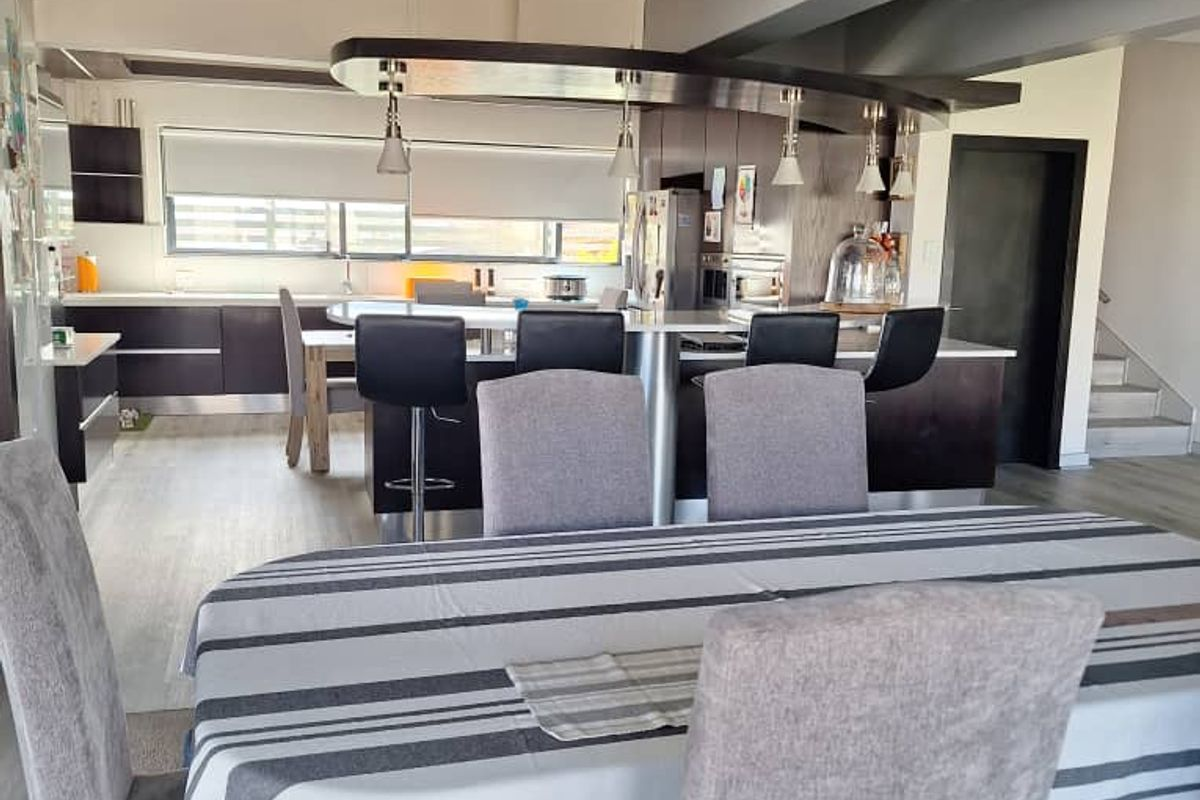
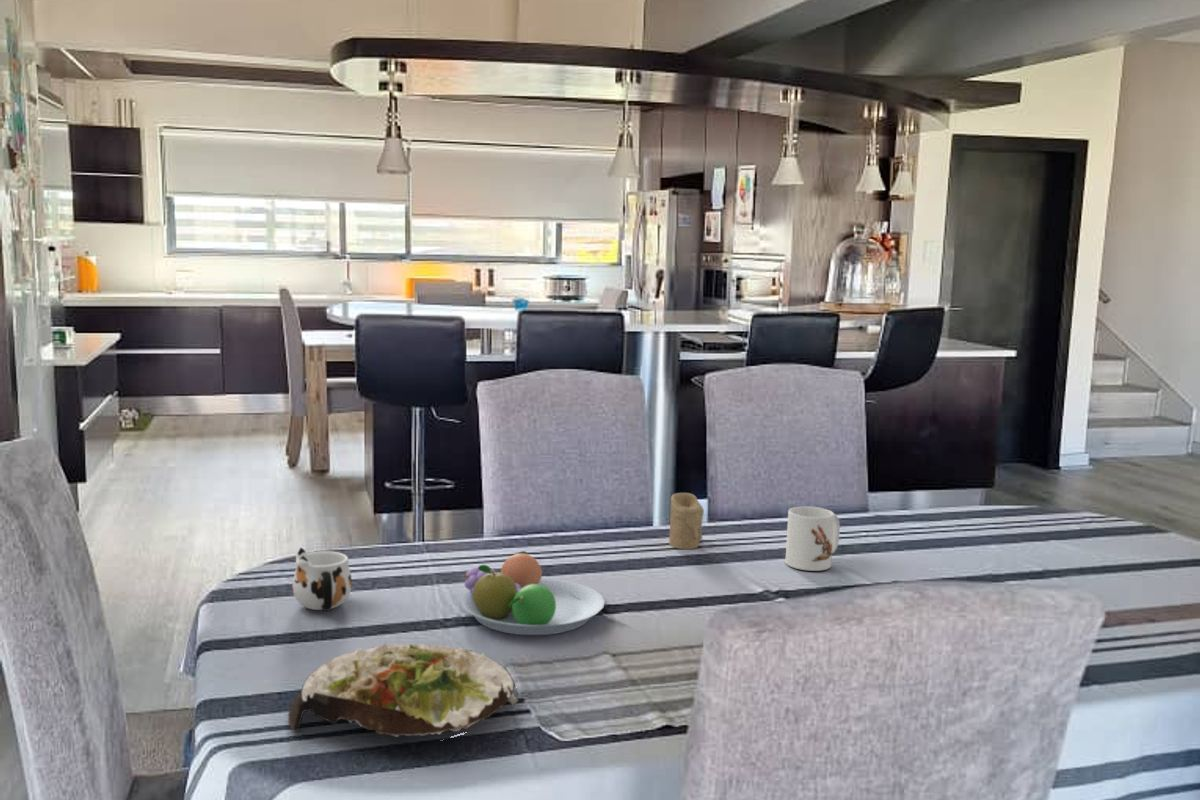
+ mug (323, 580)
+ fruit bowl (530, 588)
+ salad plate (408, 680)
+ candle (686, 521)
+ mug (816, 536)
